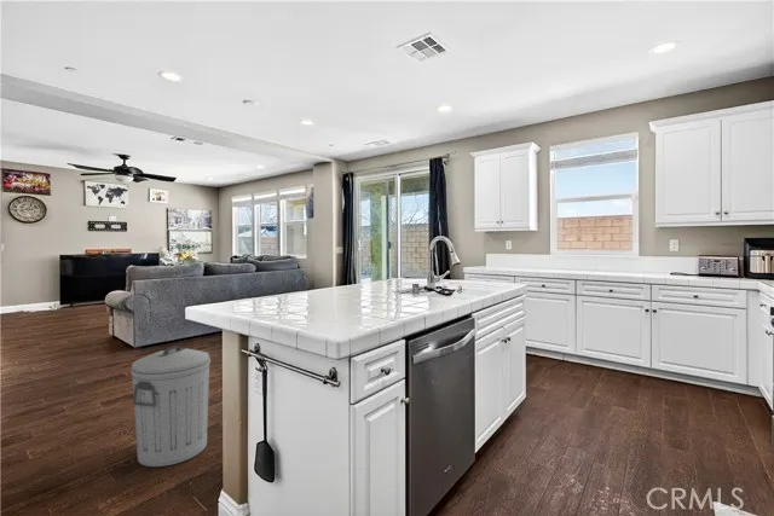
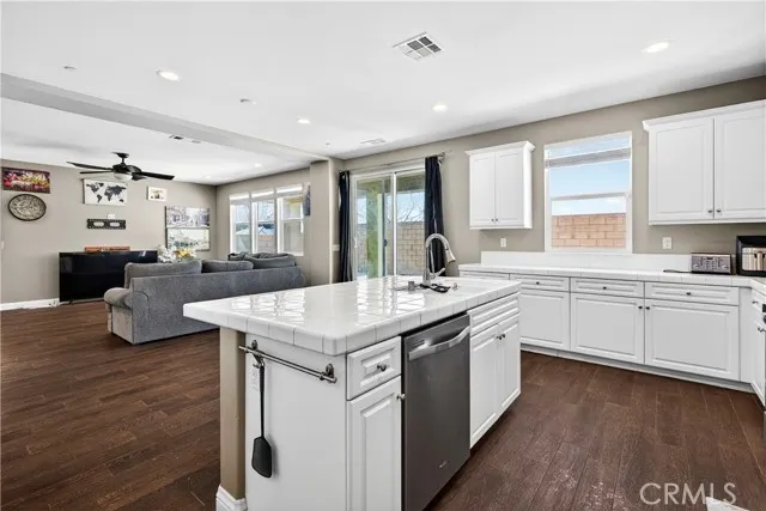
- trash can (172, 399)
